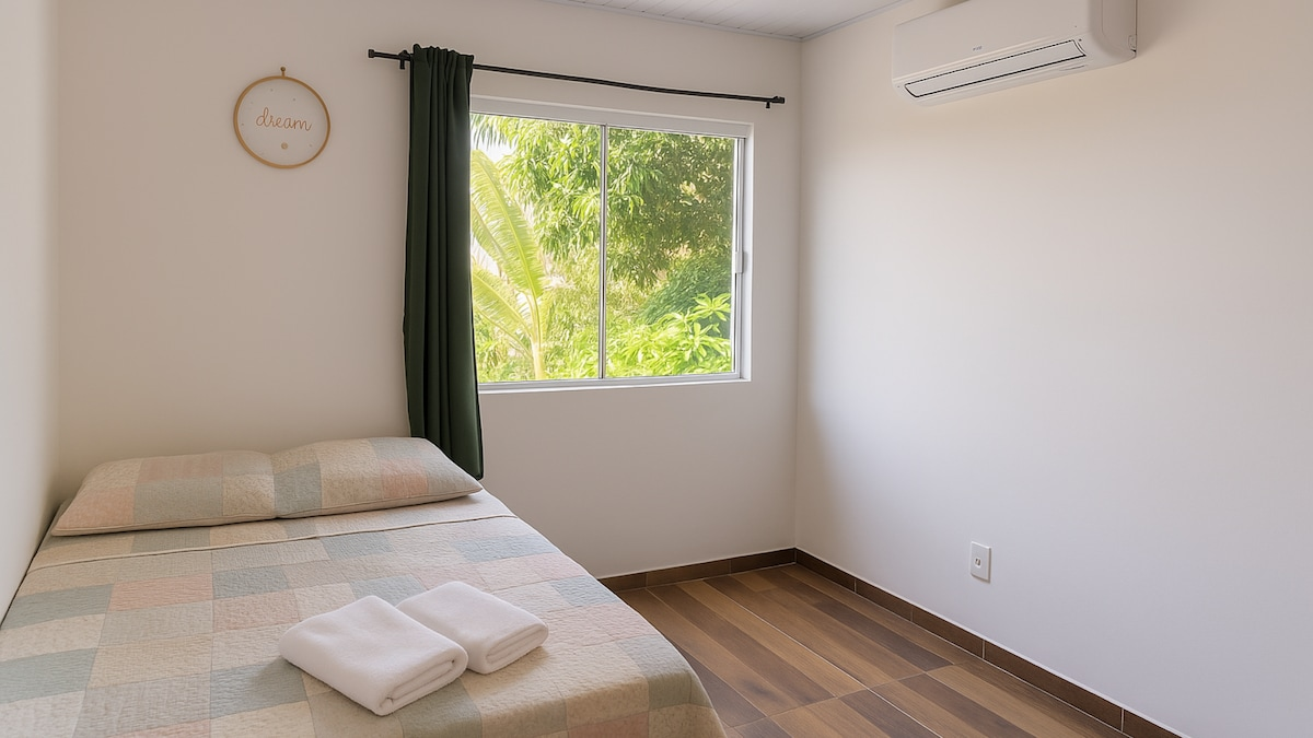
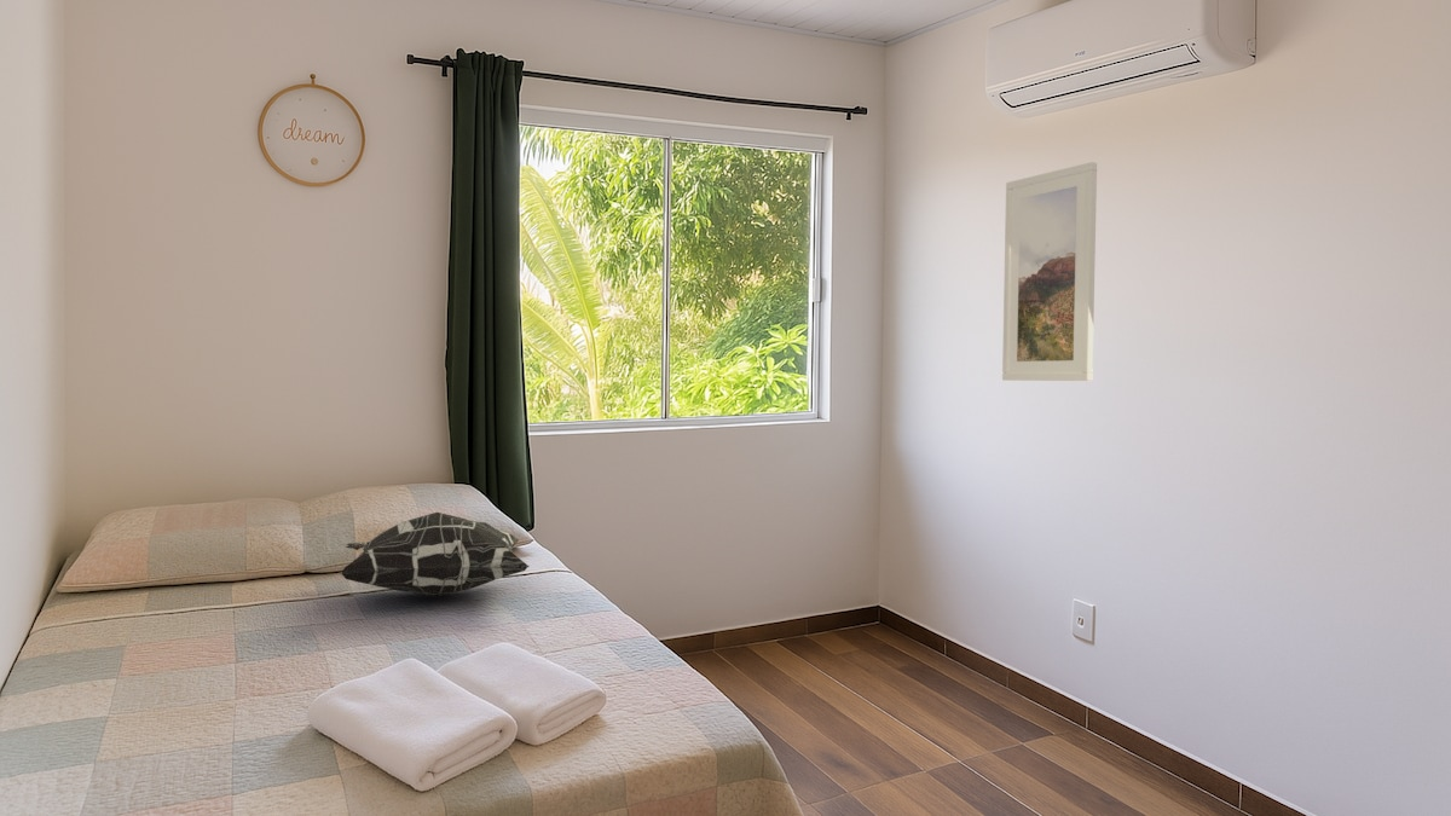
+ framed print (1047, 277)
+ decorative pillow (433, 554)
